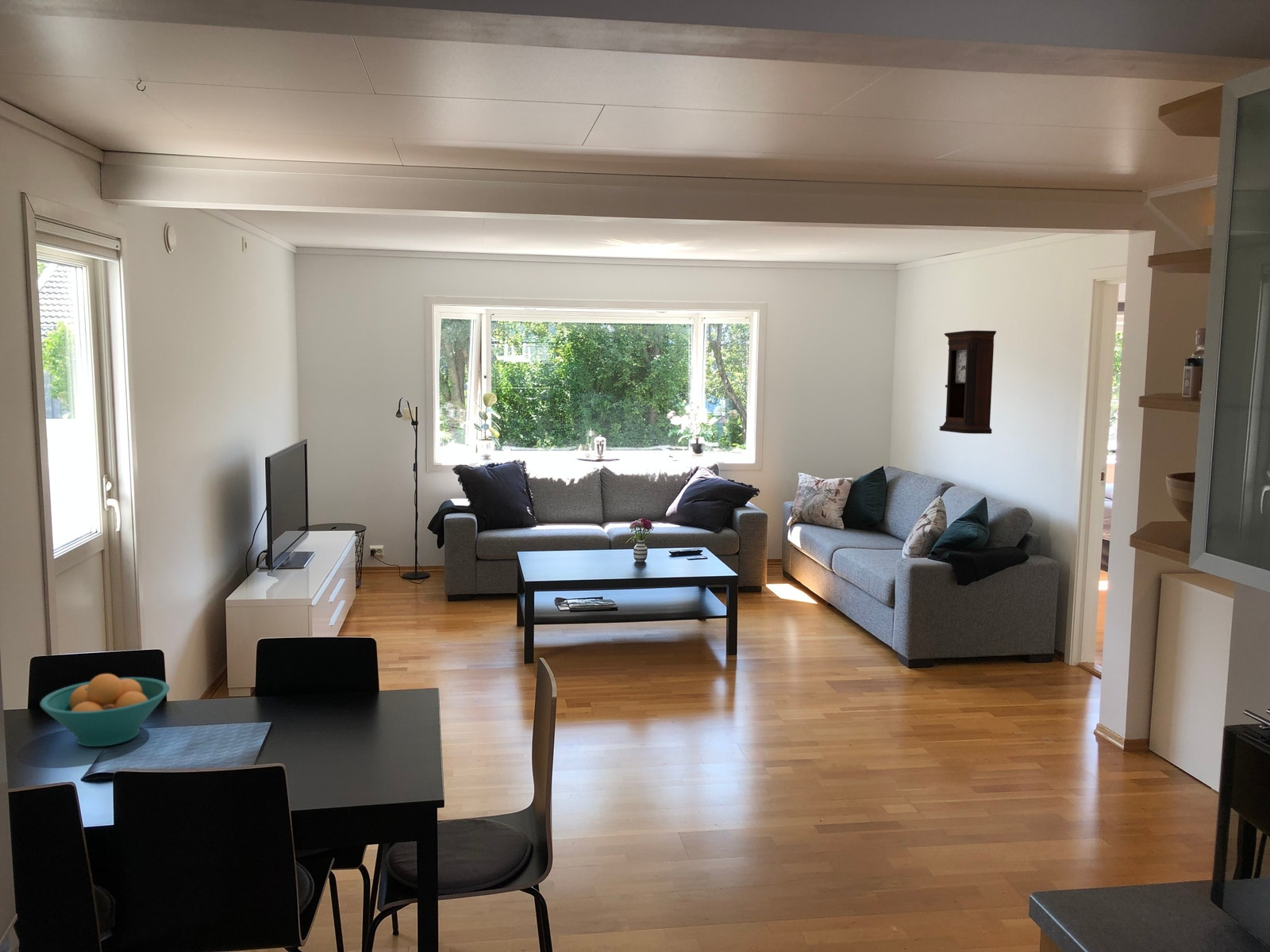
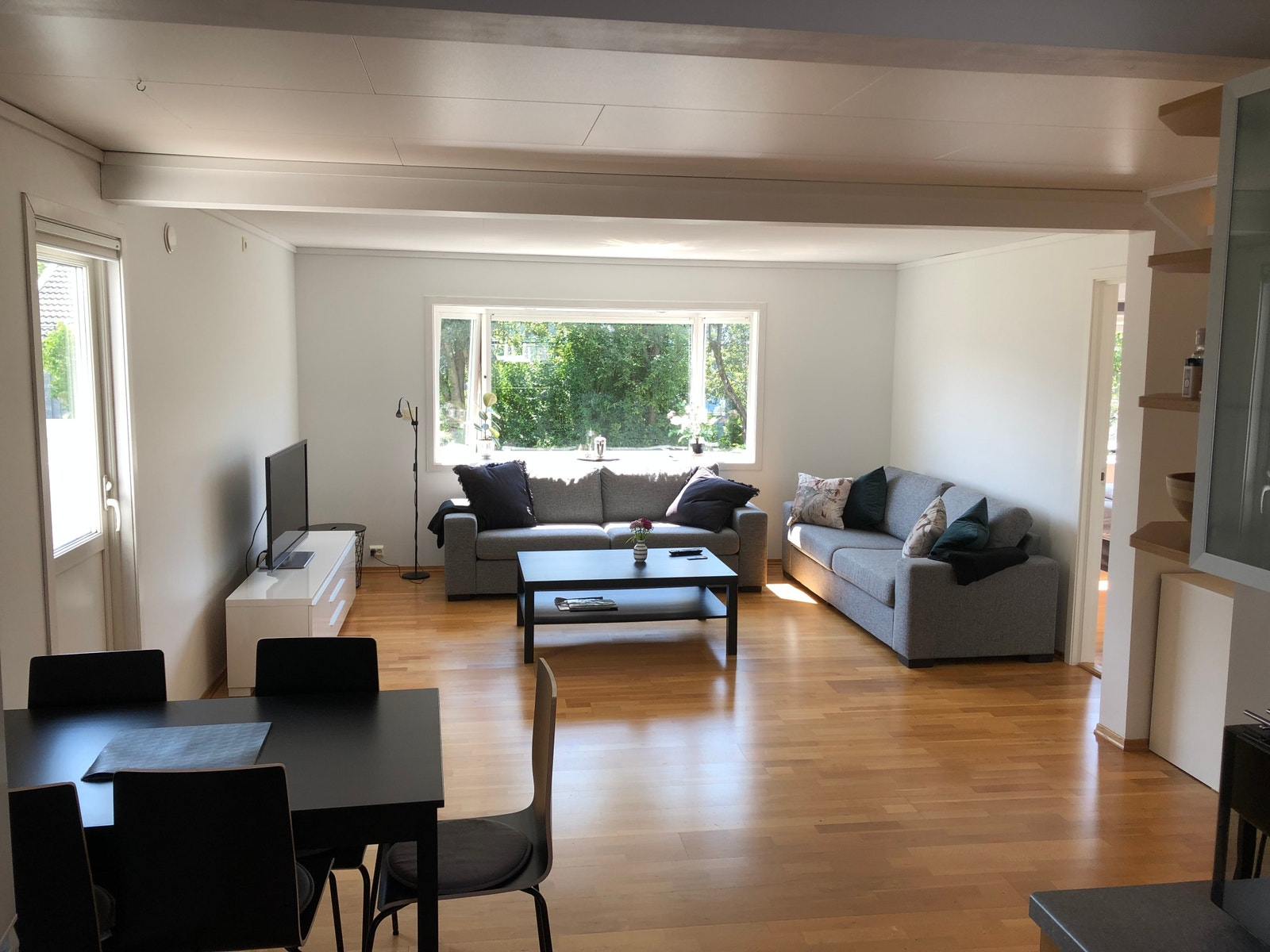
- fruit bowl (106, 706)
- pendulum clock (965, 382)
